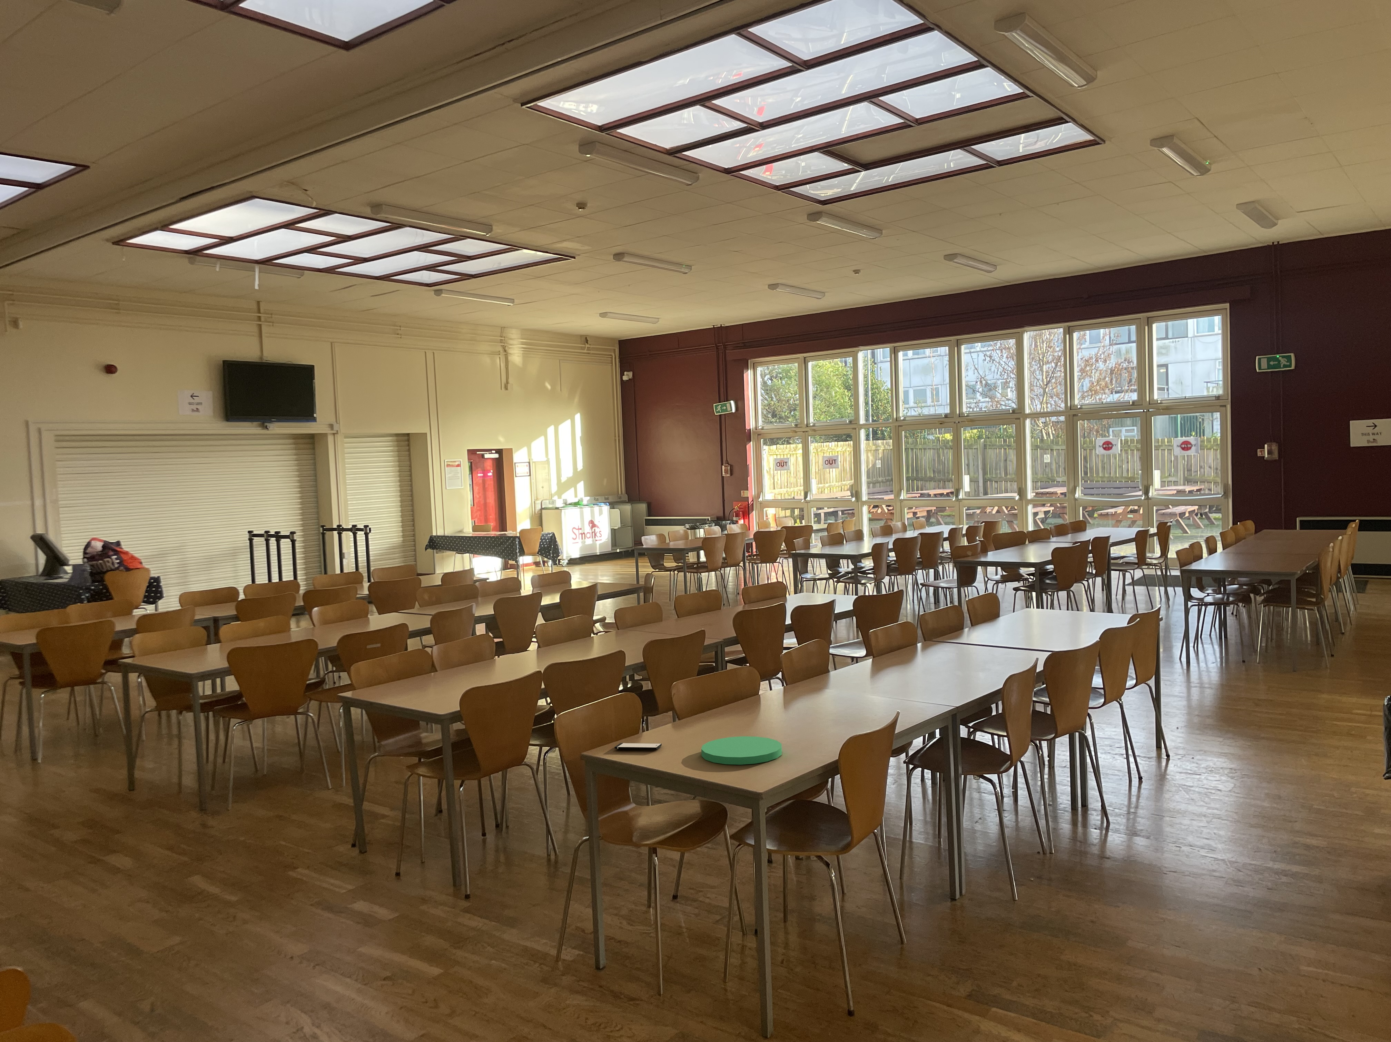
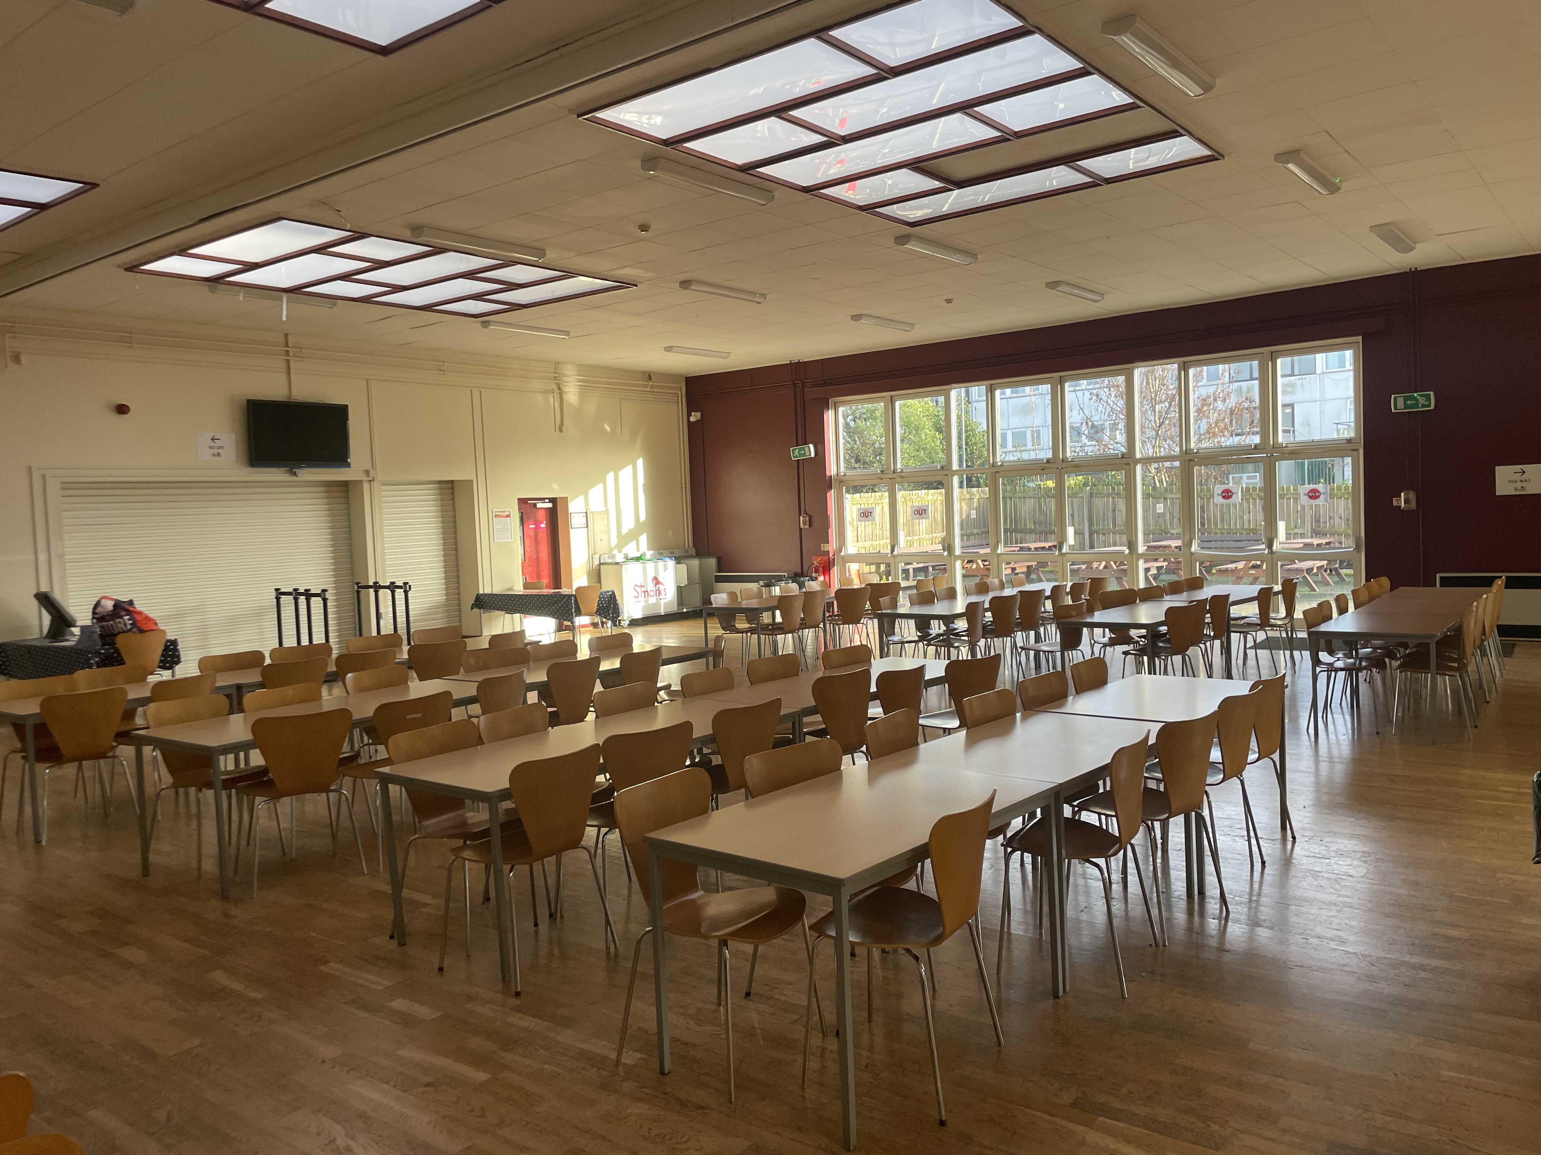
- smartphone (639, 746)
- plate (742, 750)
